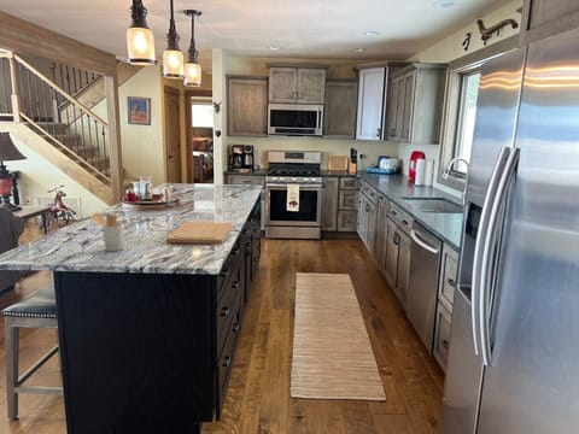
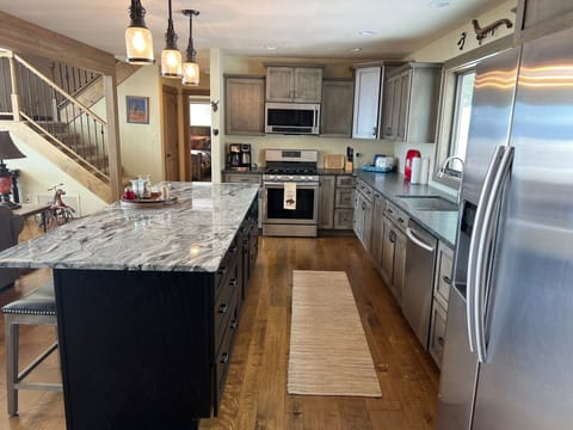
- cutting board (201, 231)
- utensil holder (107, 230)
